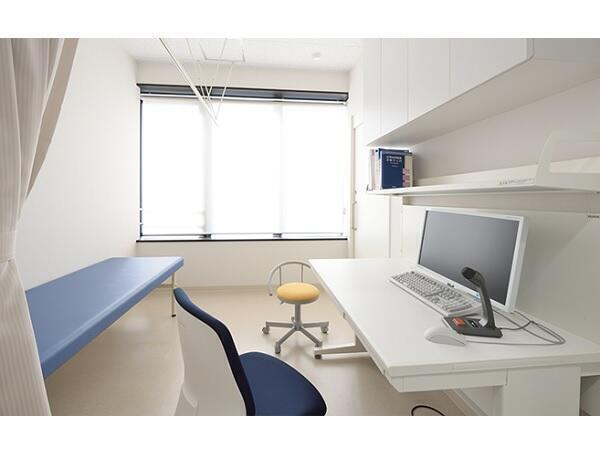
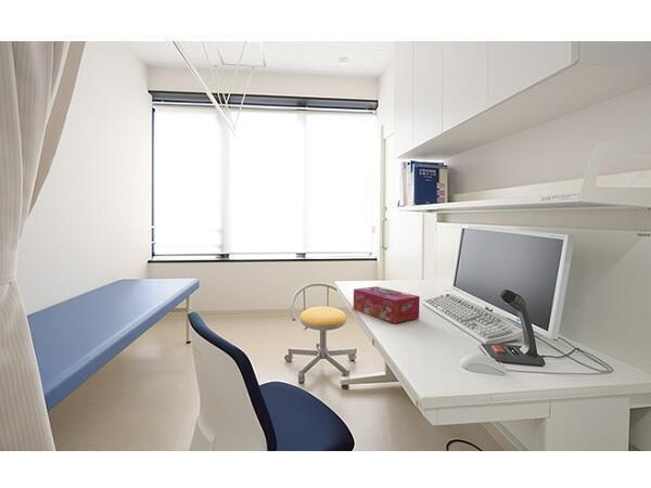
+ tissue box (384, 303)
